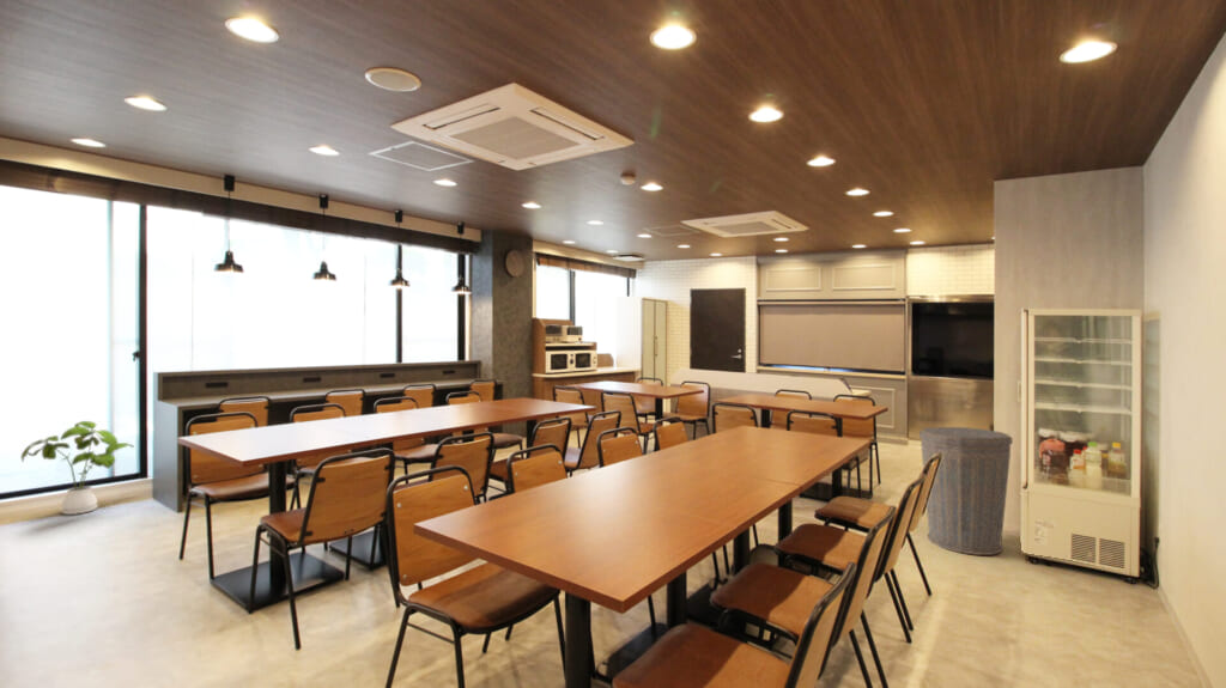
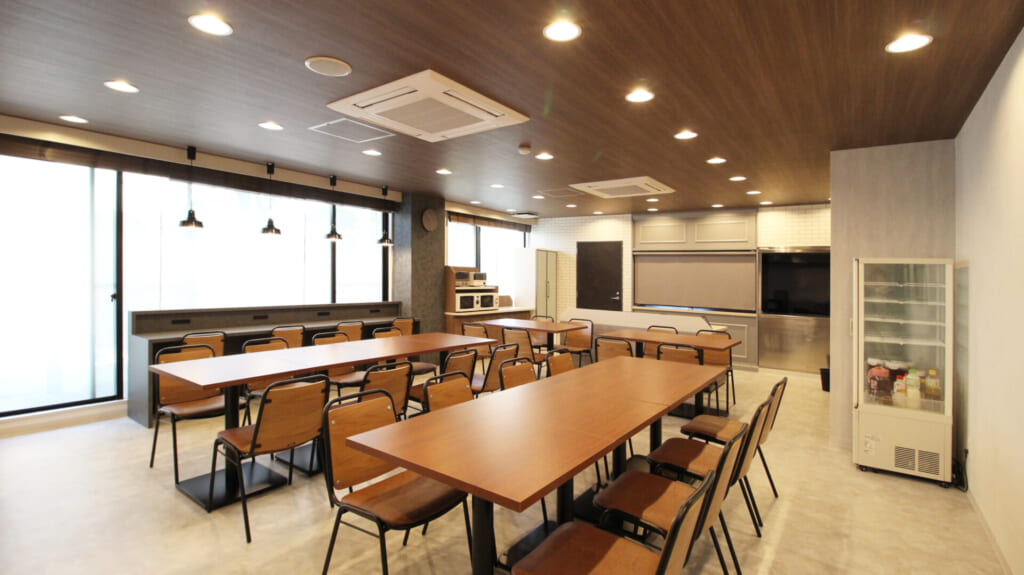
- house plant (89, 465)
- trash can (964, 487)
